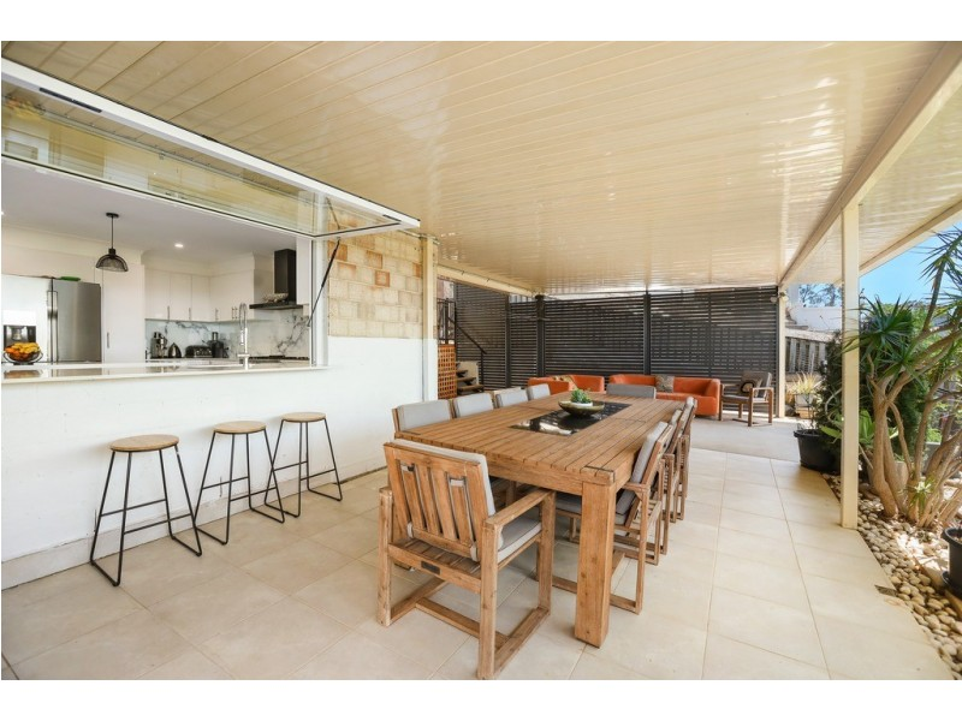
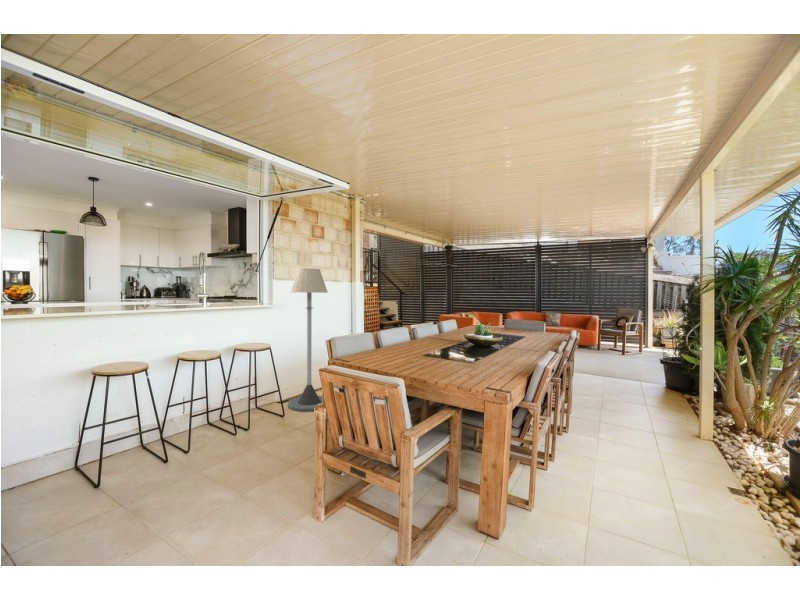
+ floor lamp (309, 336)
